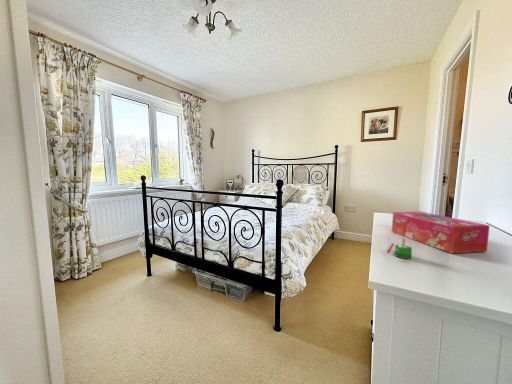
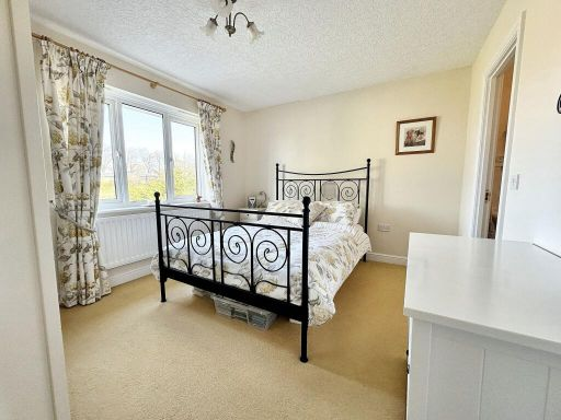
- candle (396, 245)
- tissue box (433, 229)
